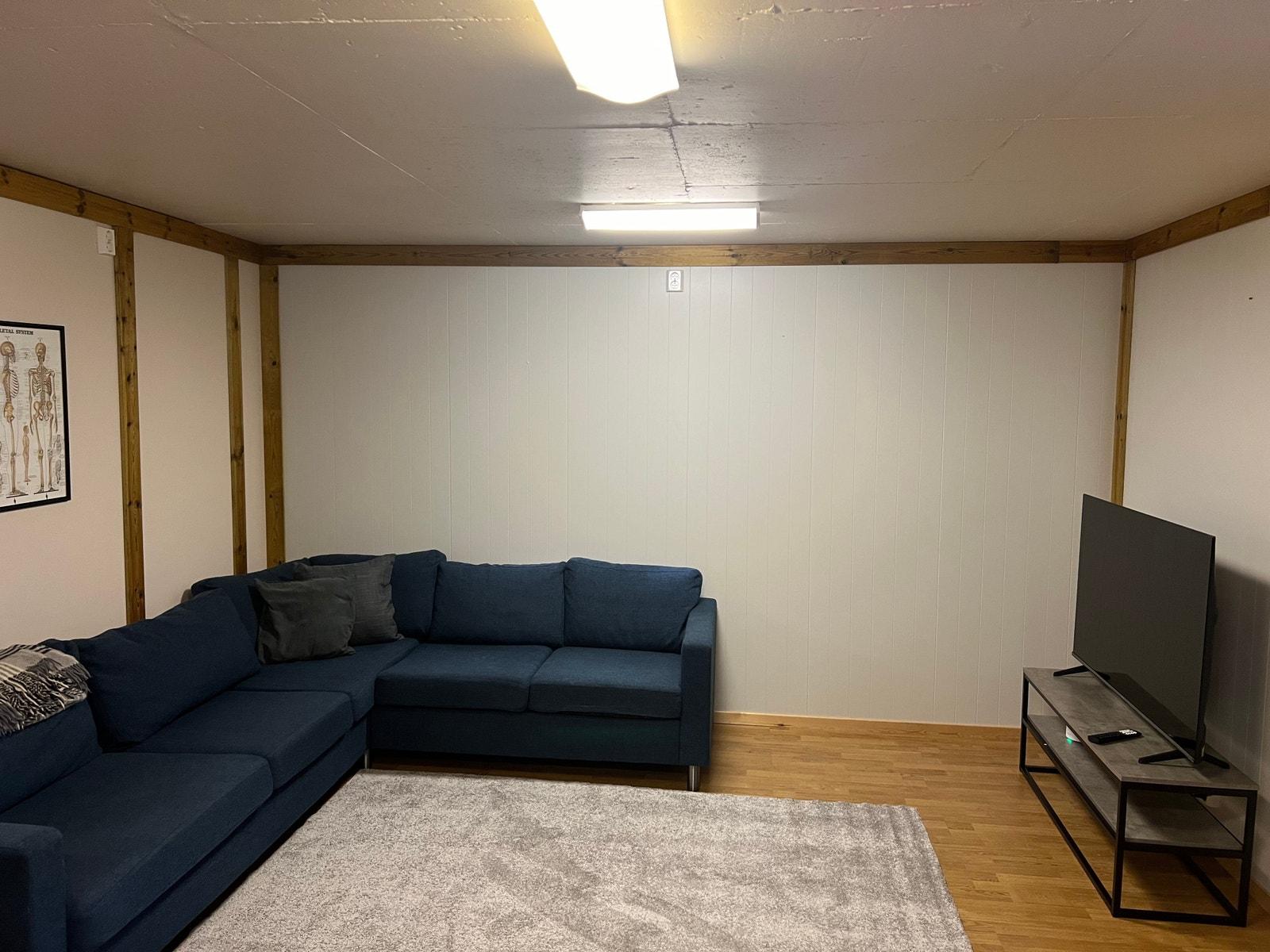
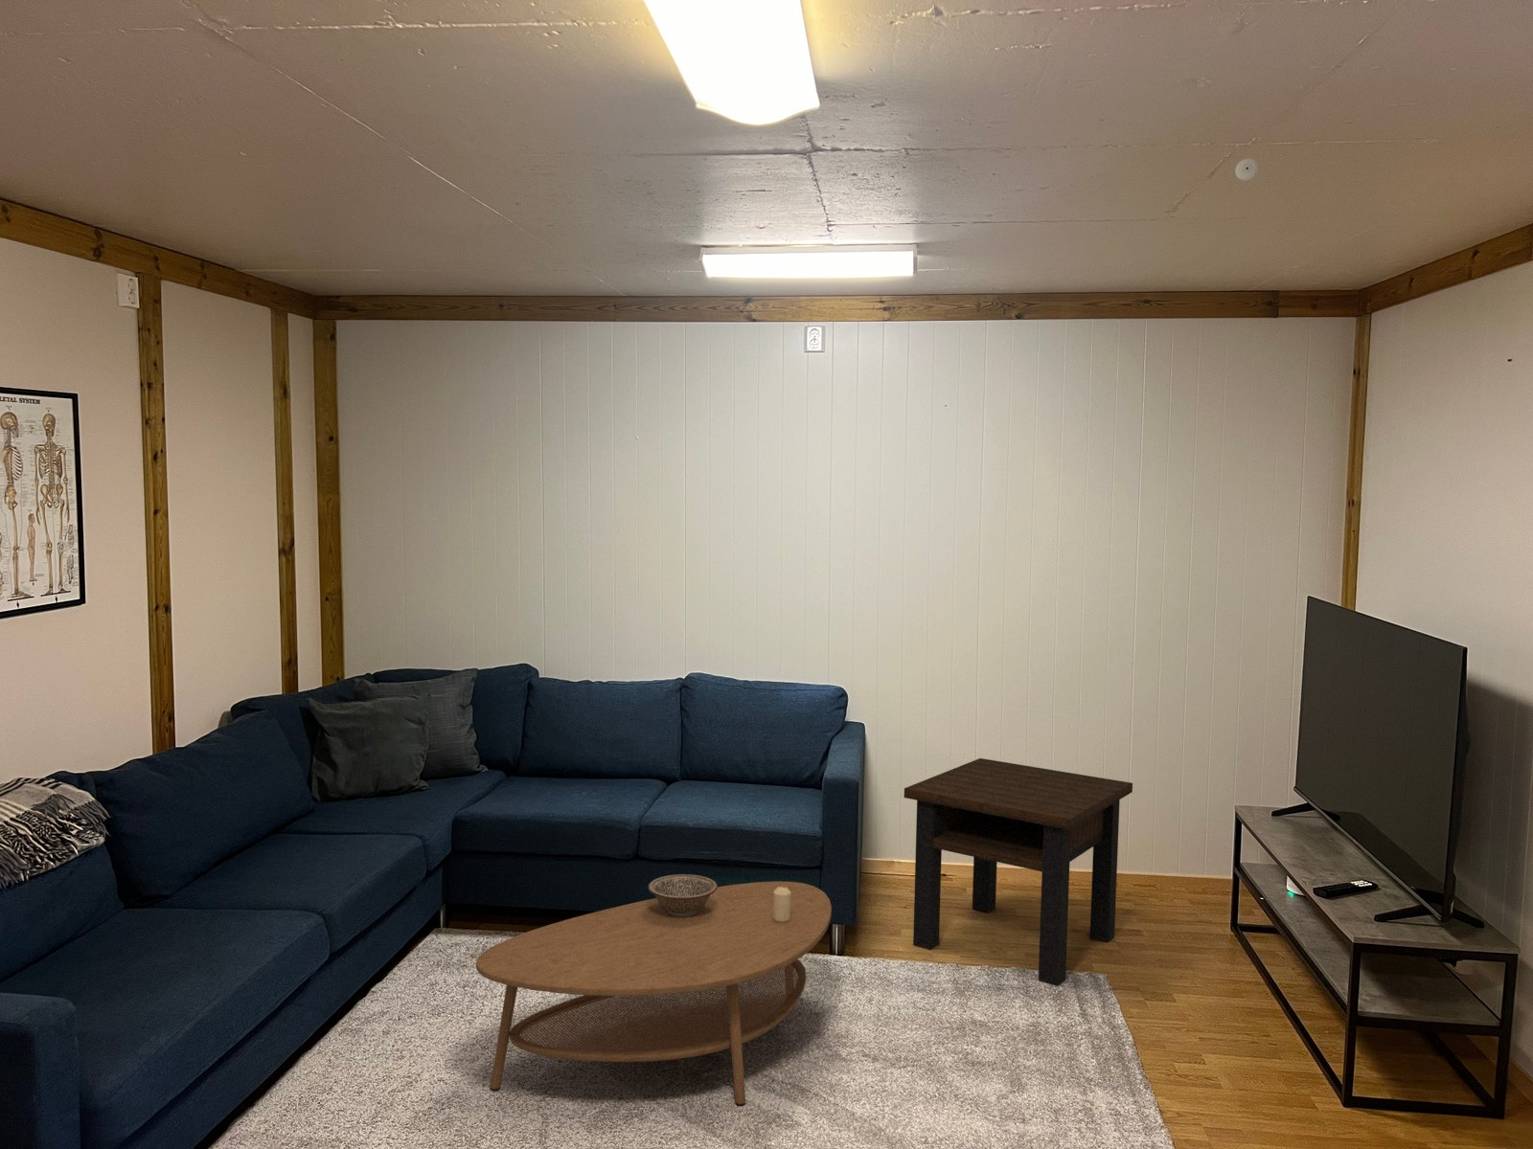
+ coffee table (686, 997)
+ smoke detector (1247, 170)
+ side table (1018, 864)
+ candle (782, 902)
+ decorative bowl (682, 897)
